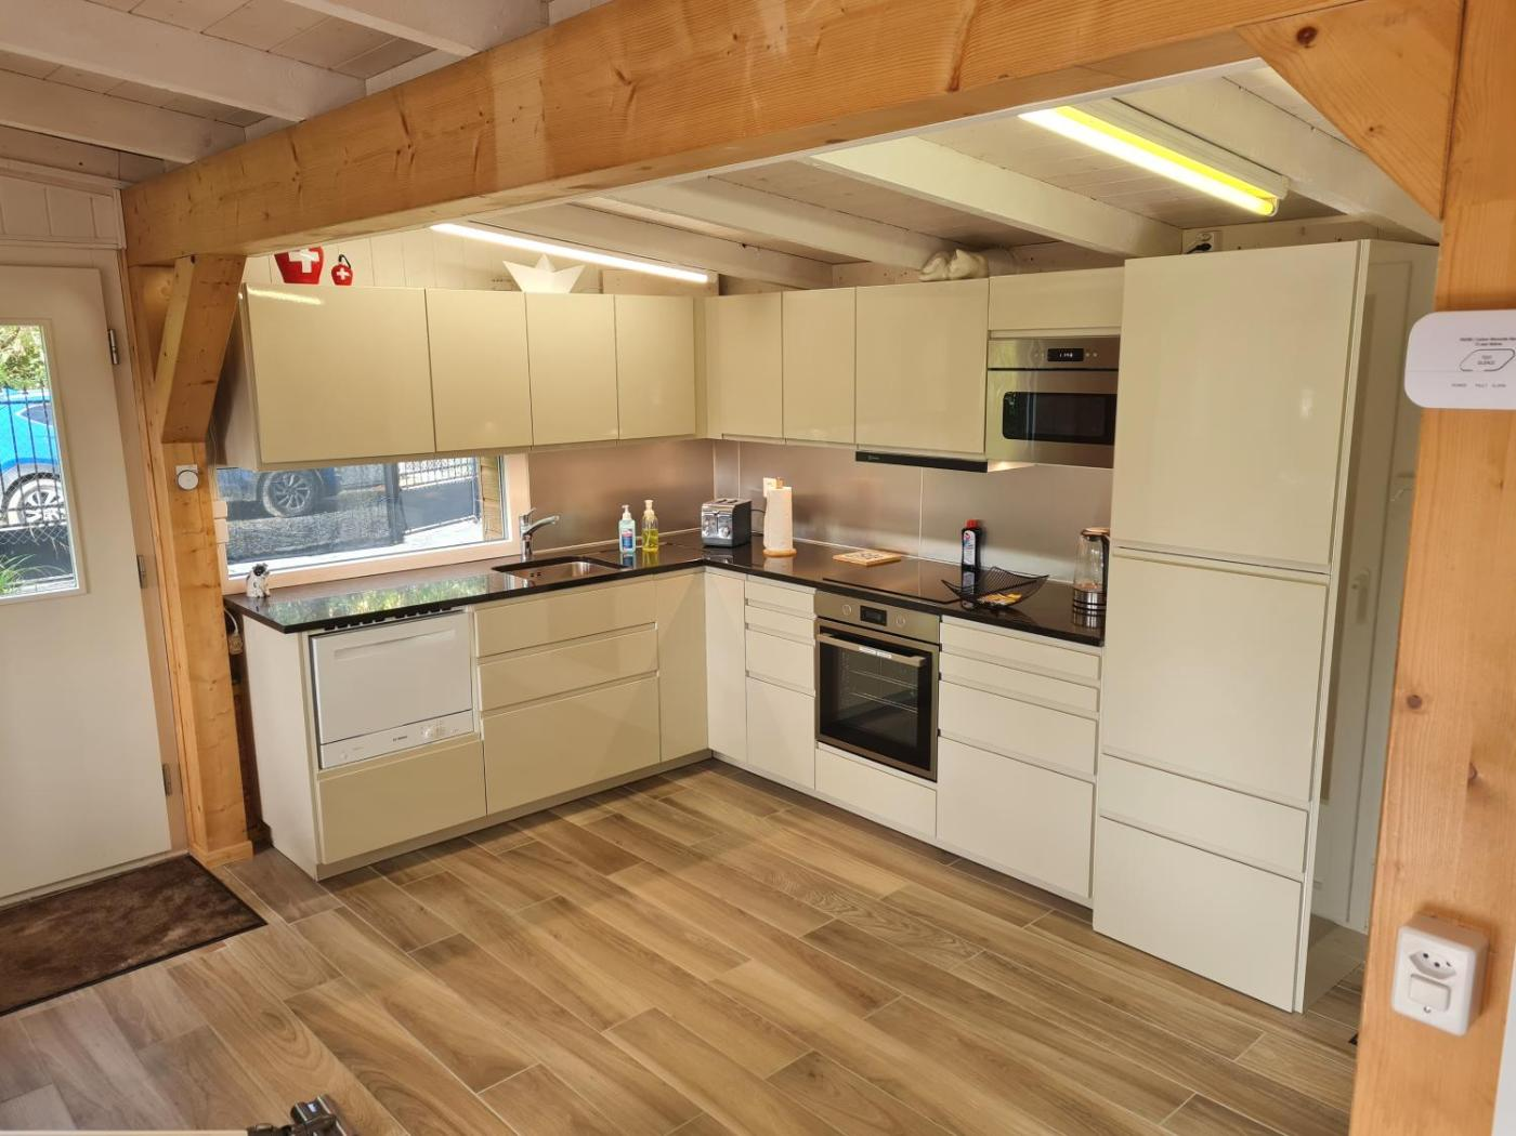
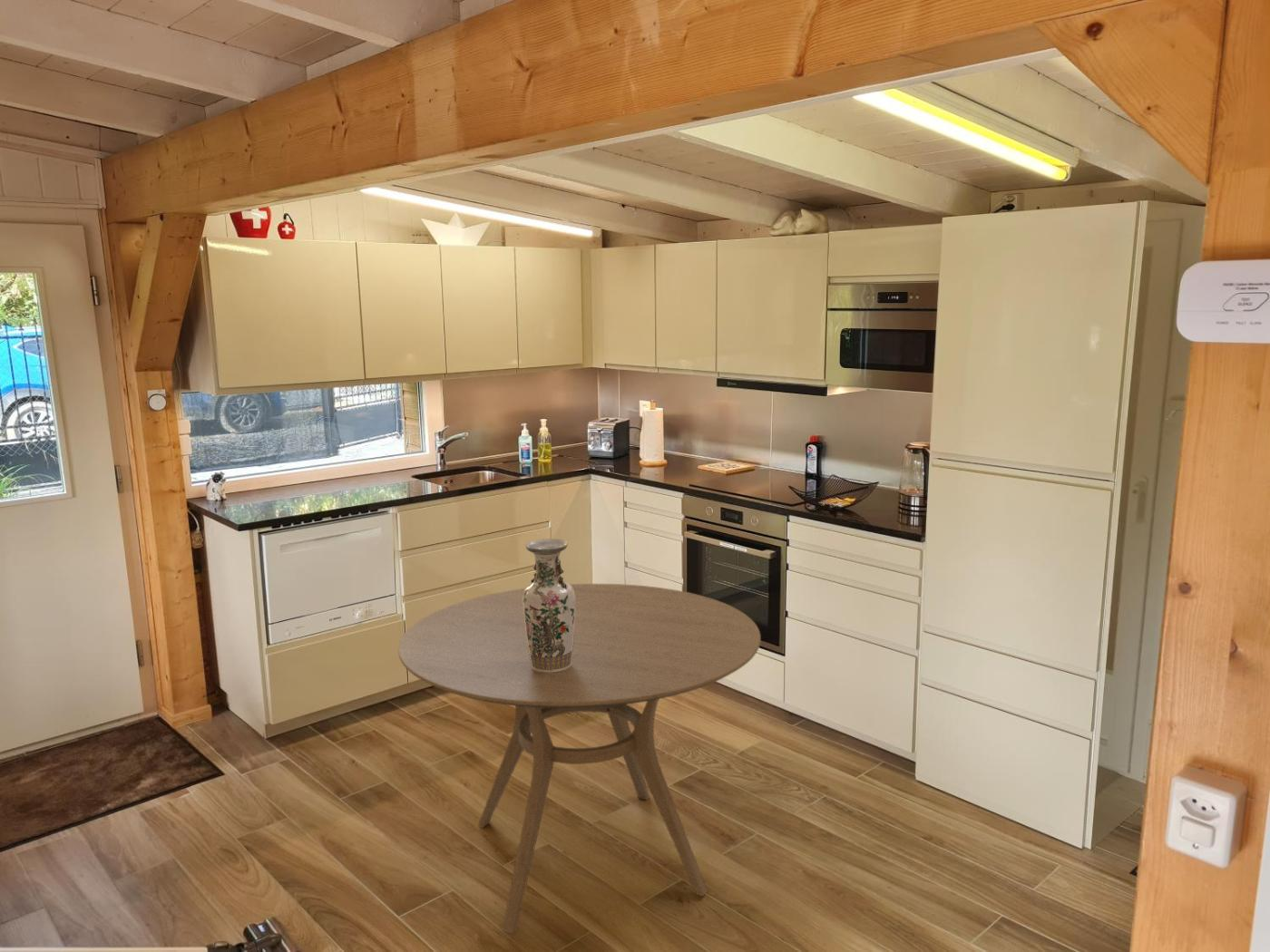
+ vase (549, 604)
+ dining table (583, 748)
